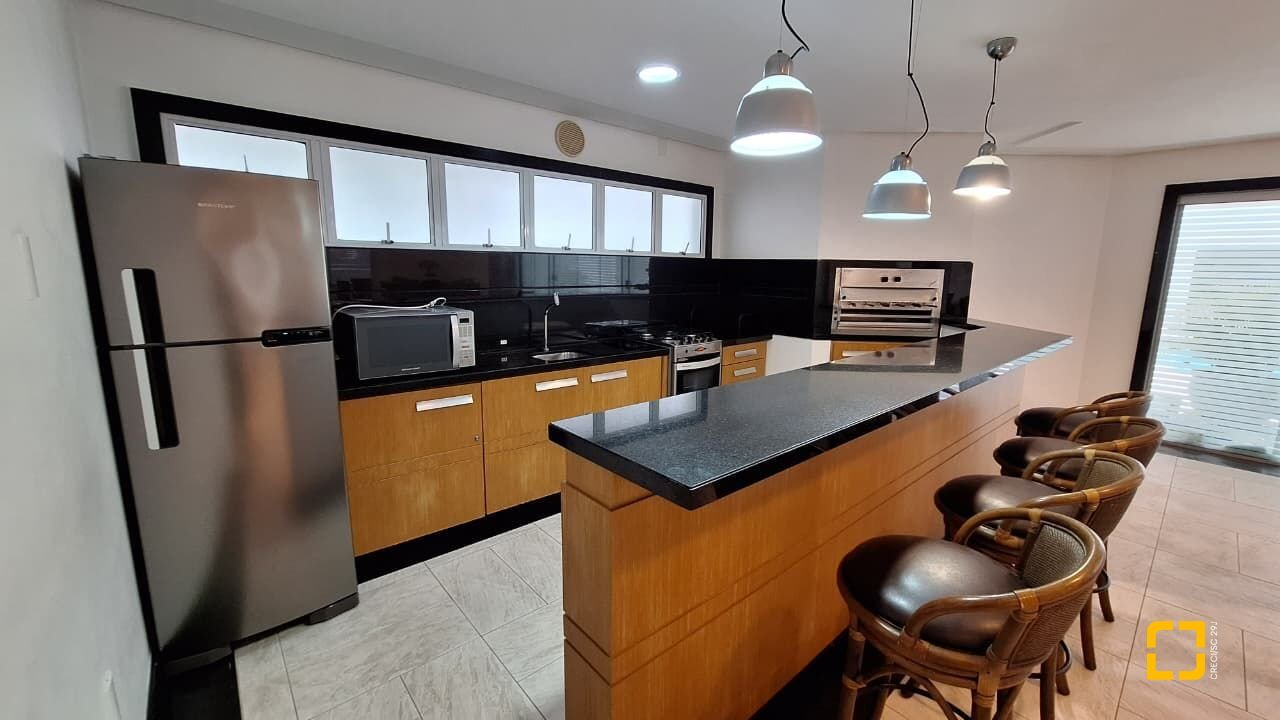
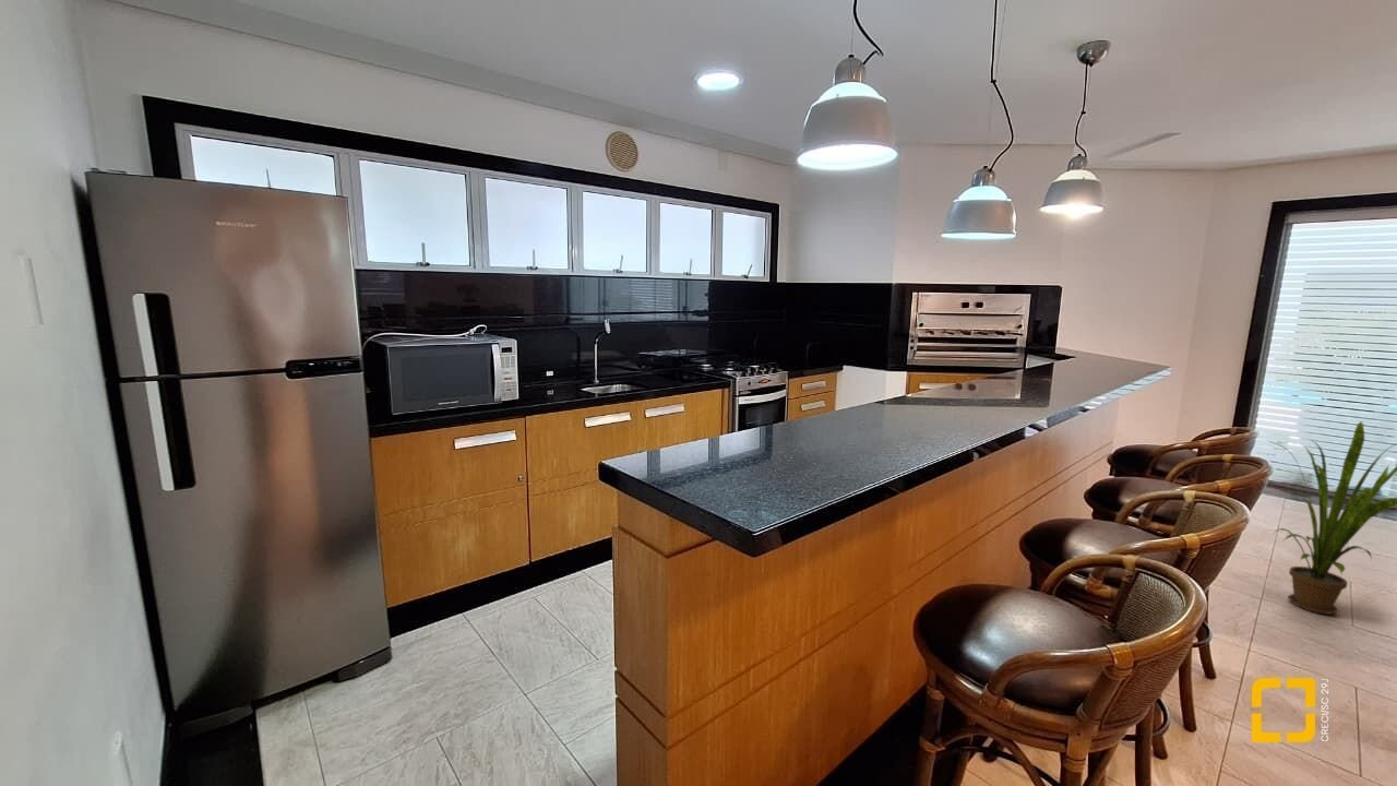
+ house plant (1325, 516)
